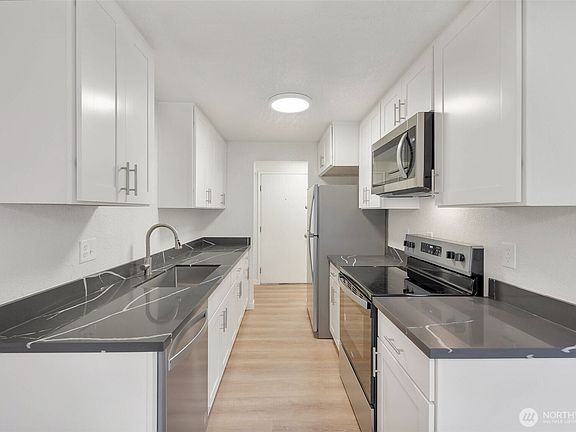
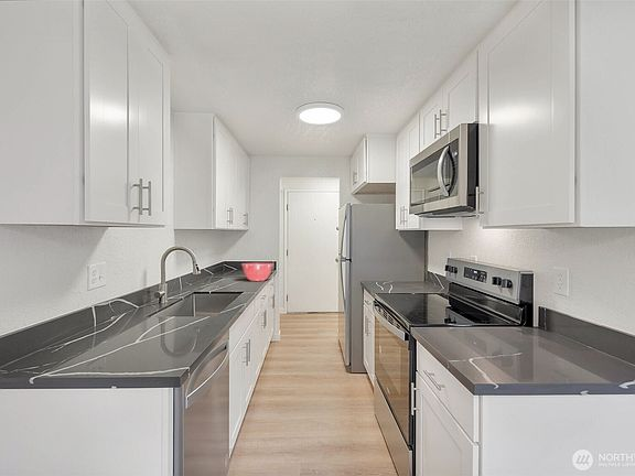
+ mixing bowl (257, 271)
